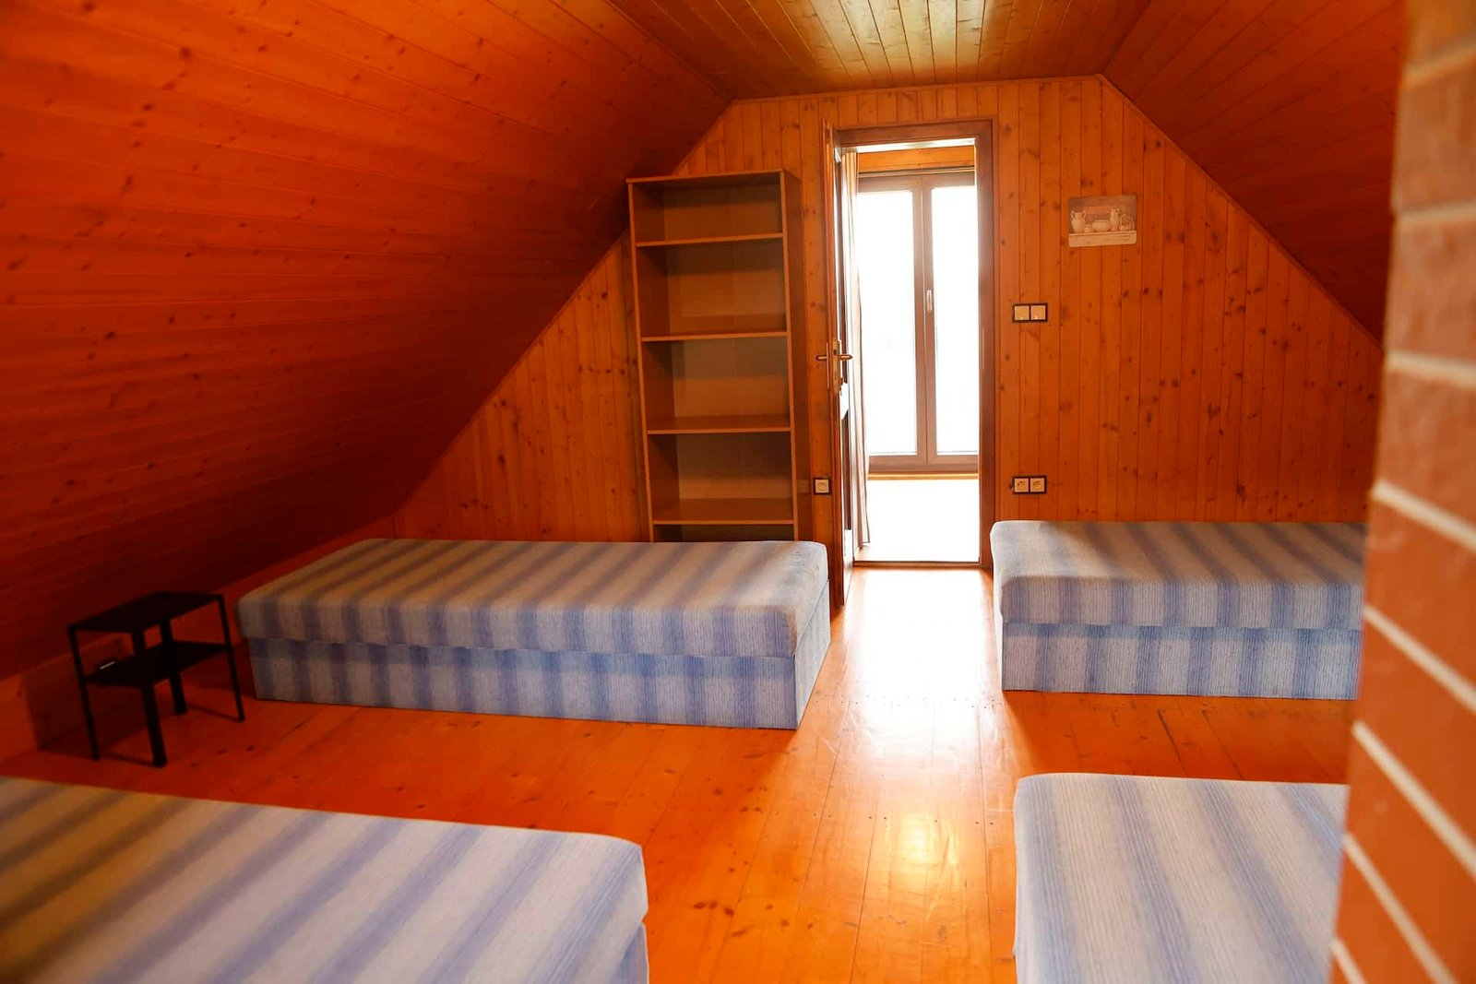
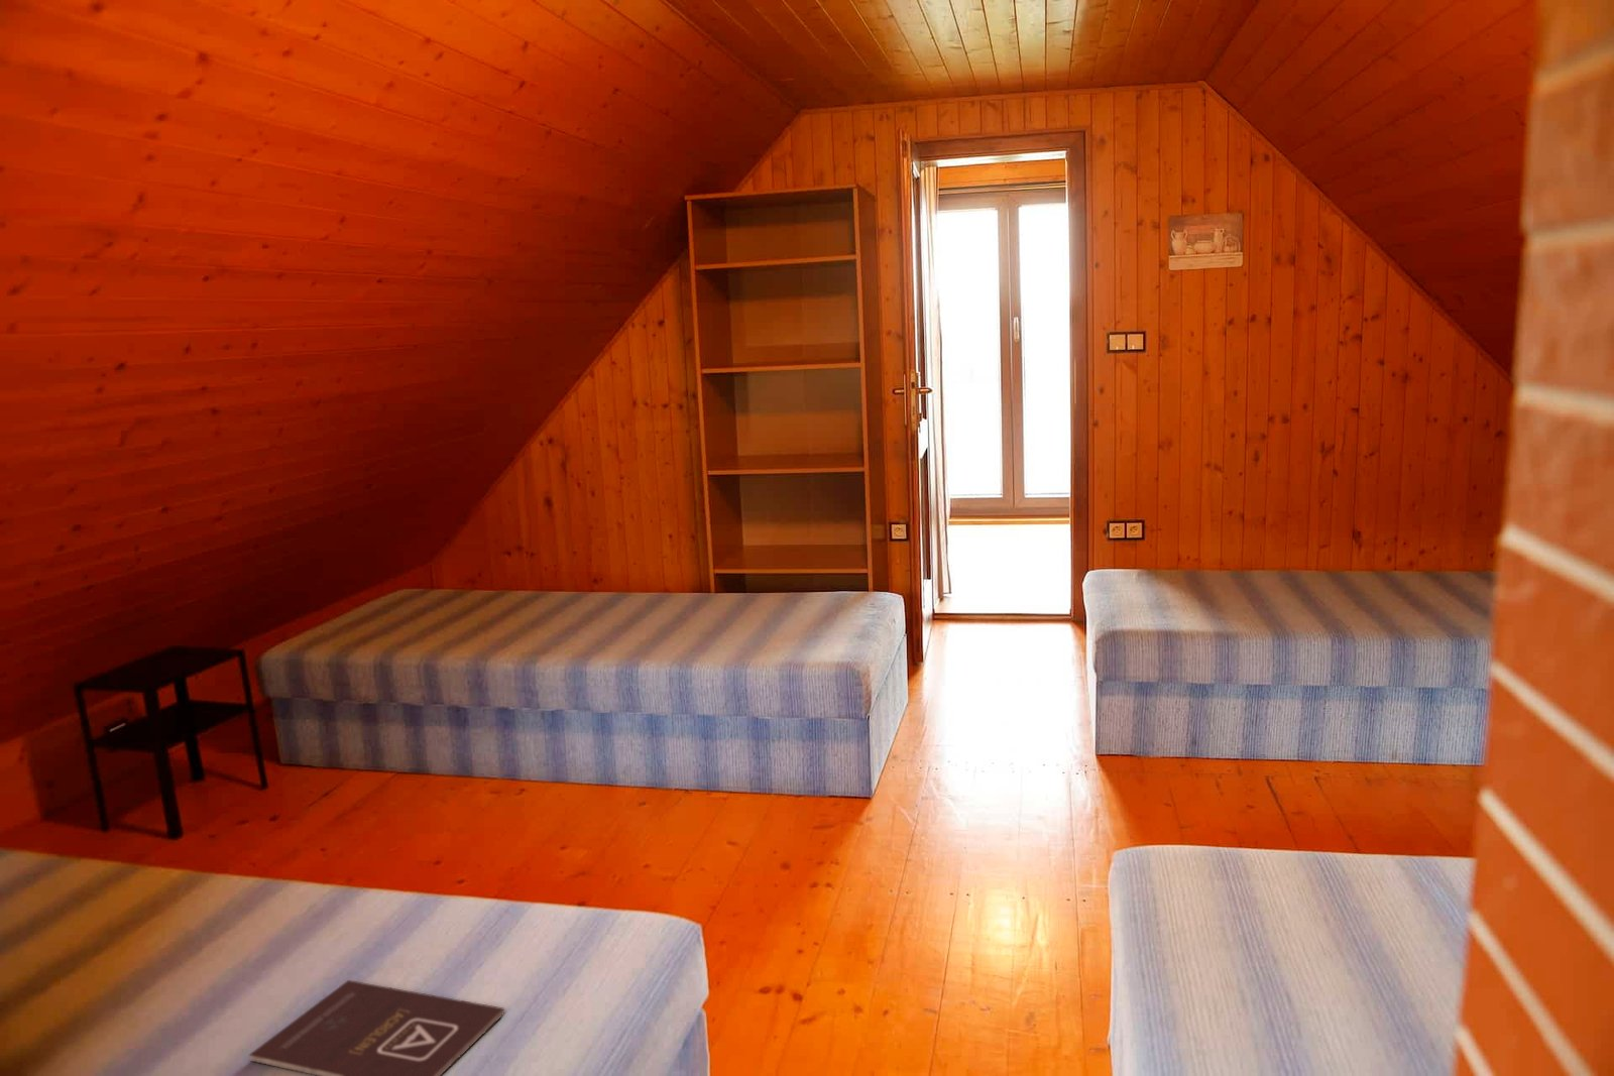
+ book (379, 1034)
